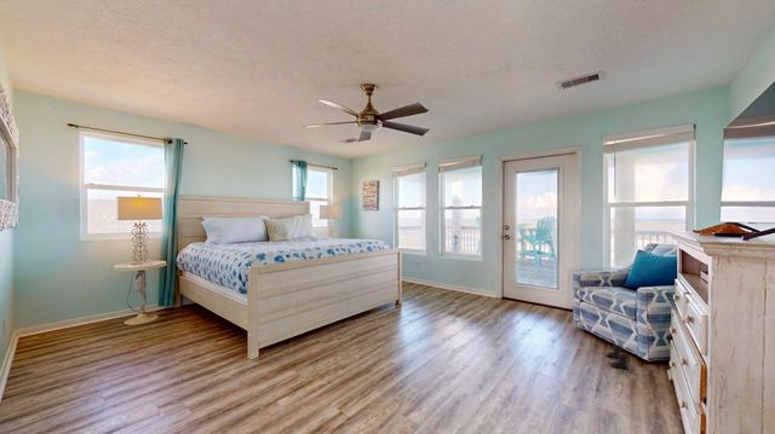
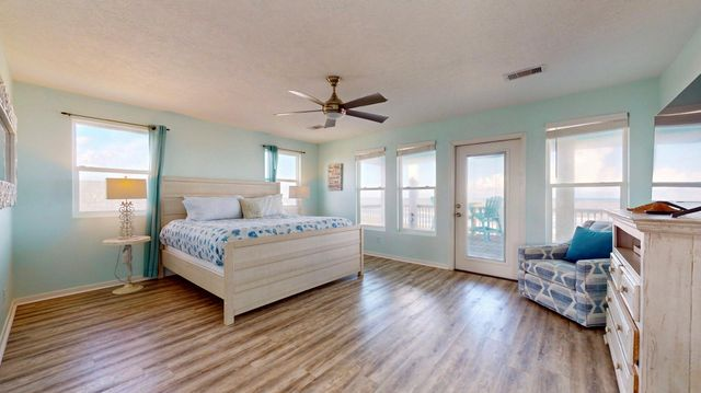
- boots (616, 354)
